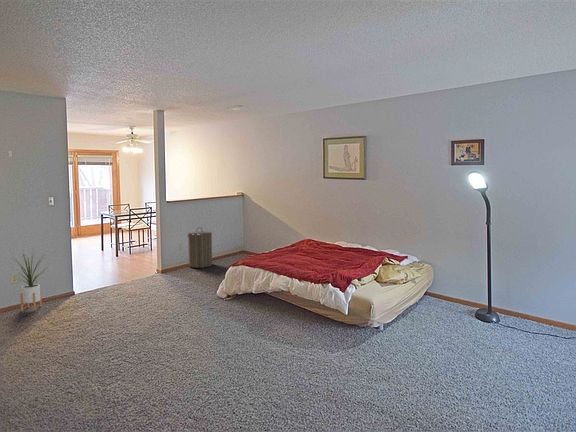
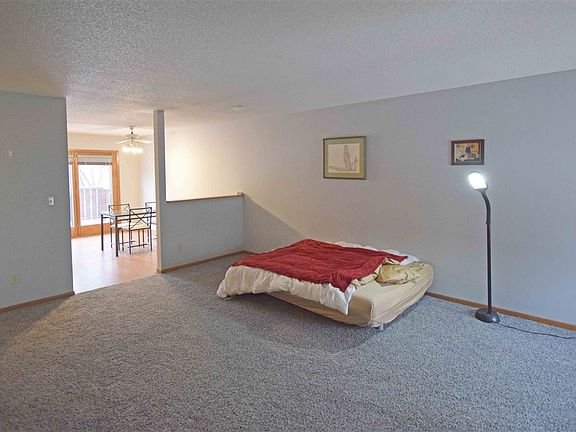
- house plant (30, 278)
- laundry hamper (200, 246)
